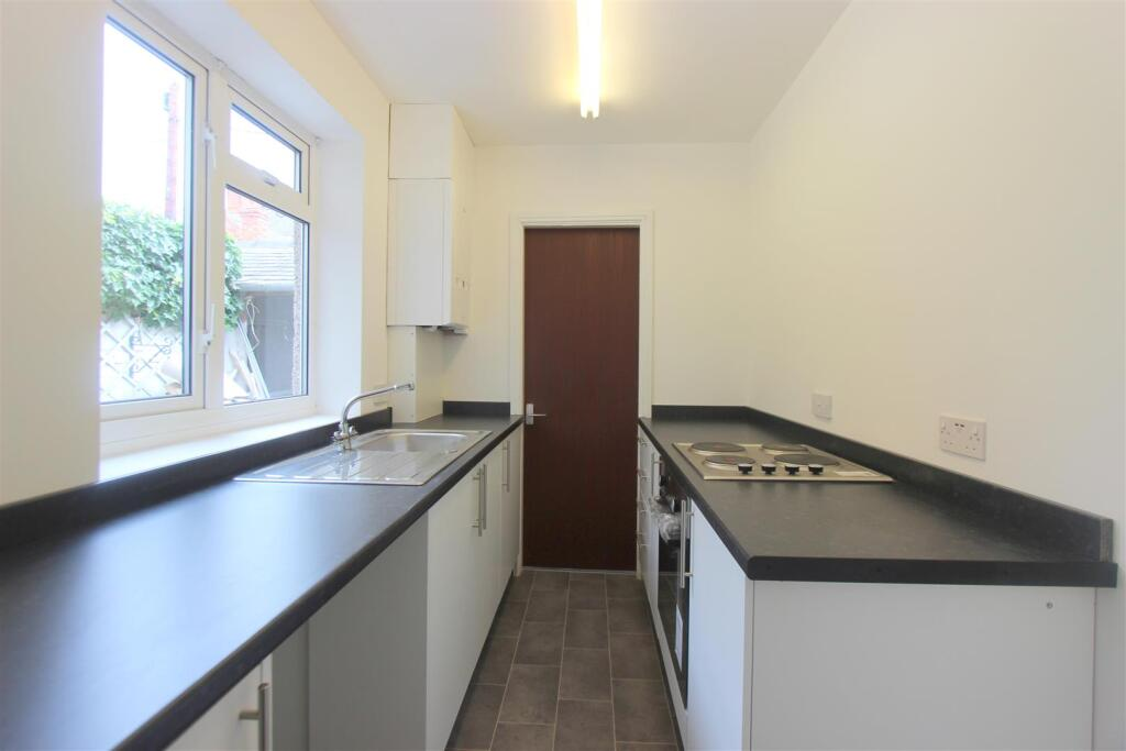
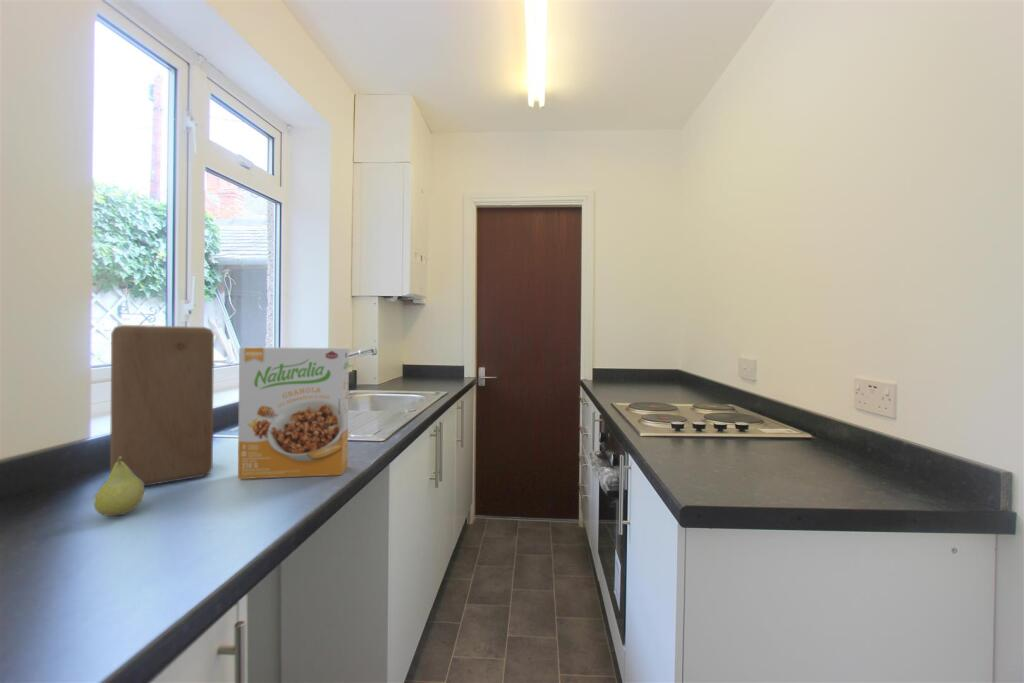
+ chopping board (164, 400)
+ fruit (119, 483)
+ cereal box (296, 410)
